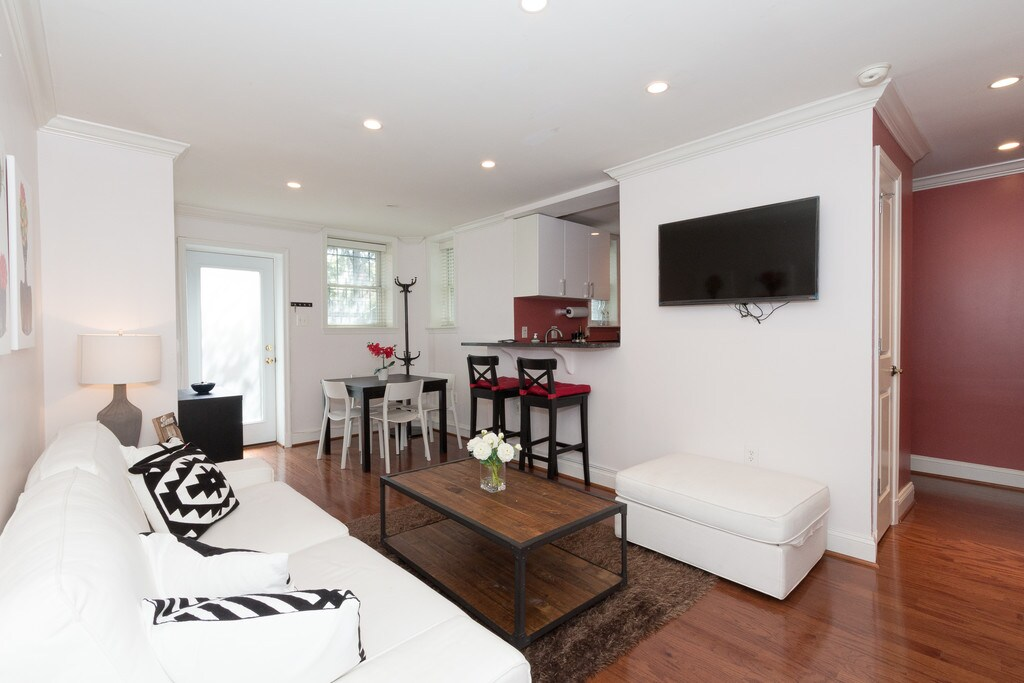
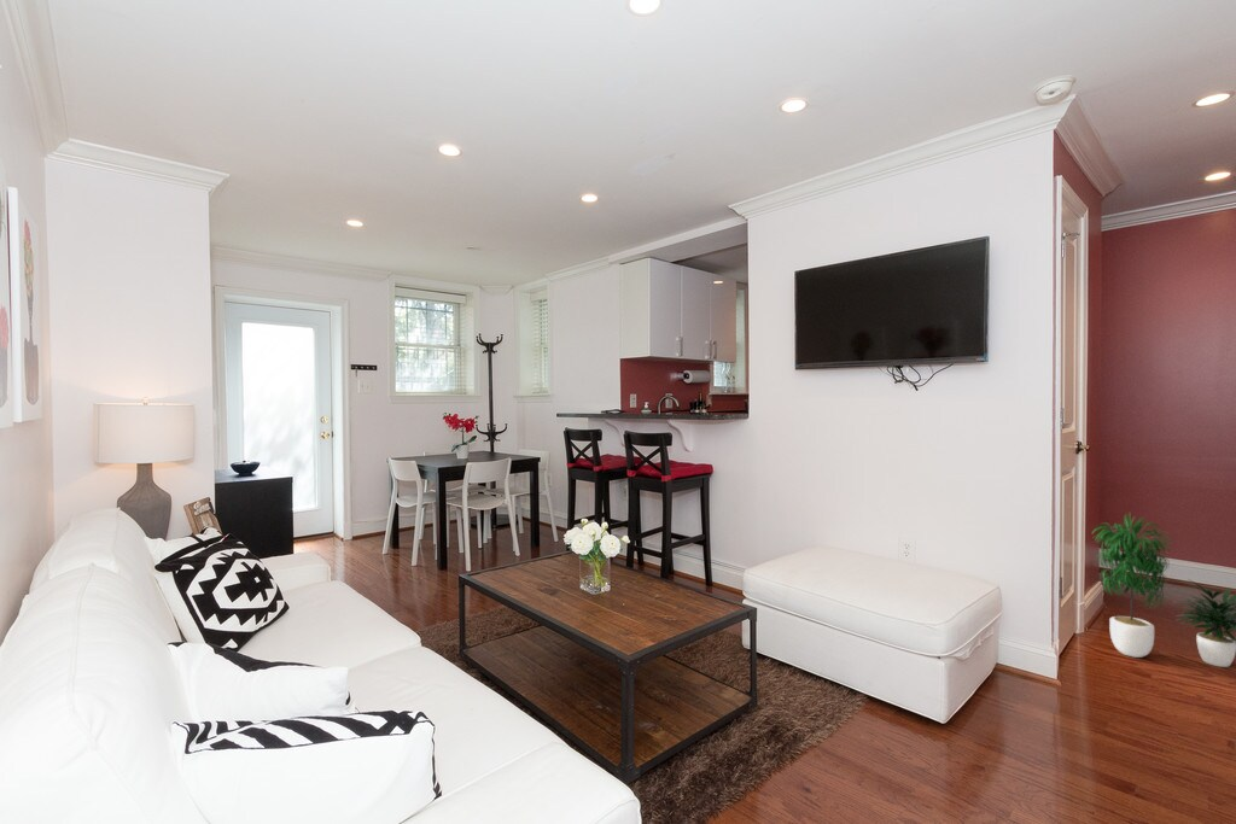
+ potted plant (1165, 584)
